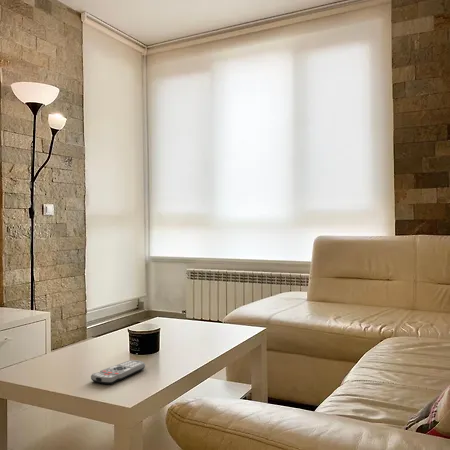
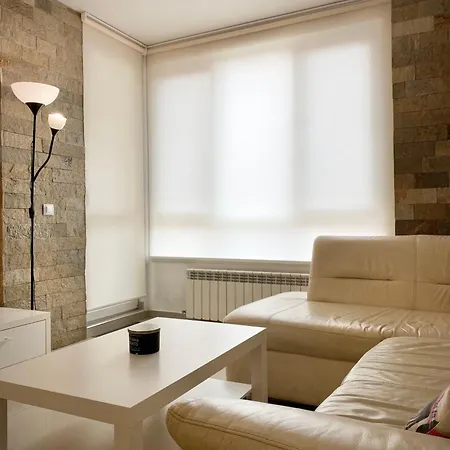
- remote control (120, 371)
